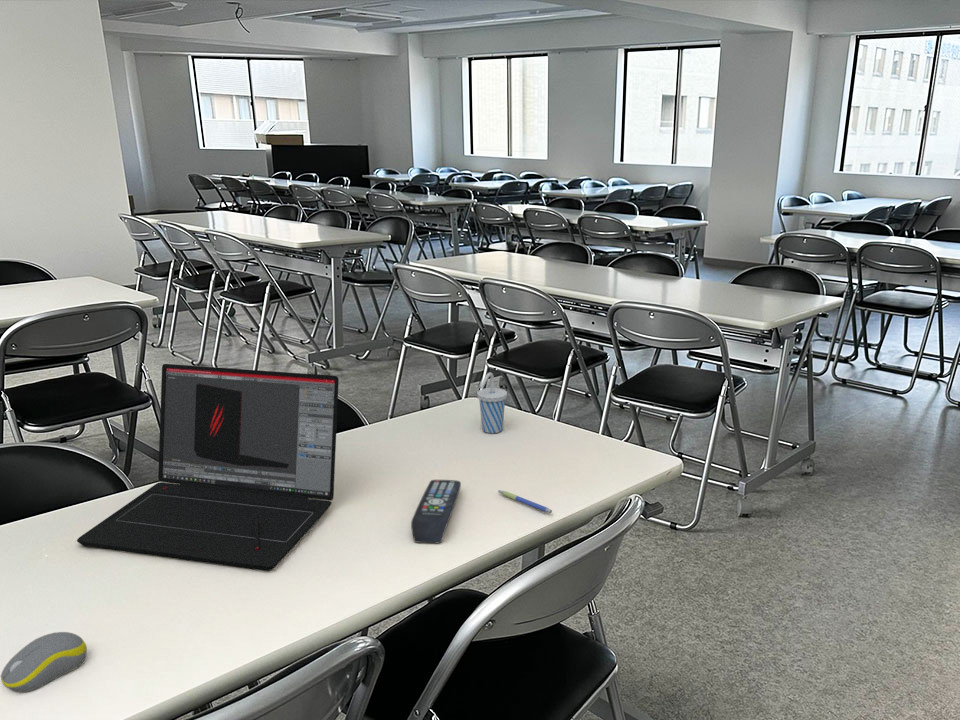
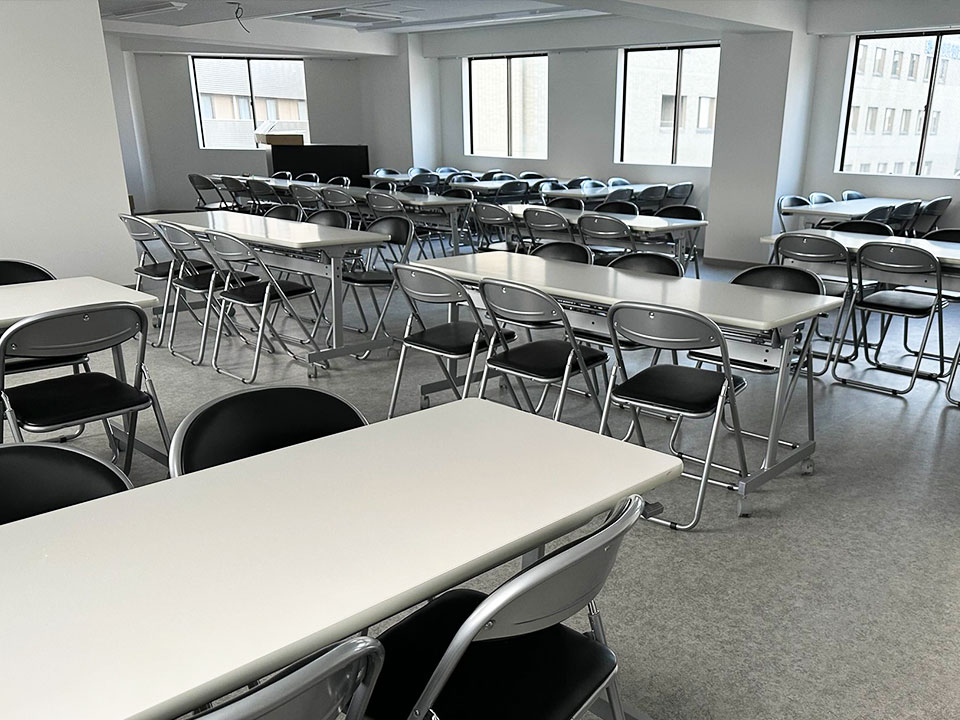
- remote control (437, 506)
- pen (523, 500)
- laptop (213, 458)
- cup (491, 401)
- computer mouse (43, 657)
